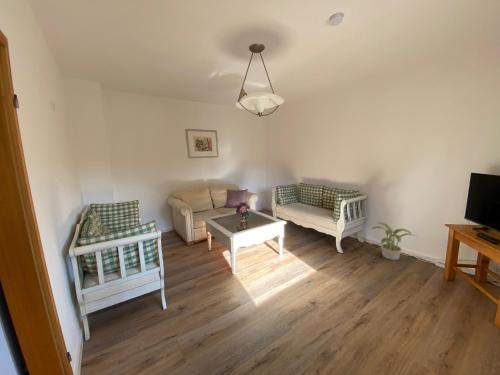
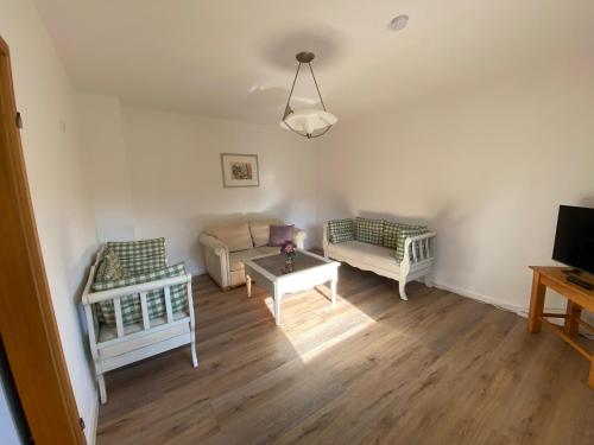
- potted plant (392, 241)
